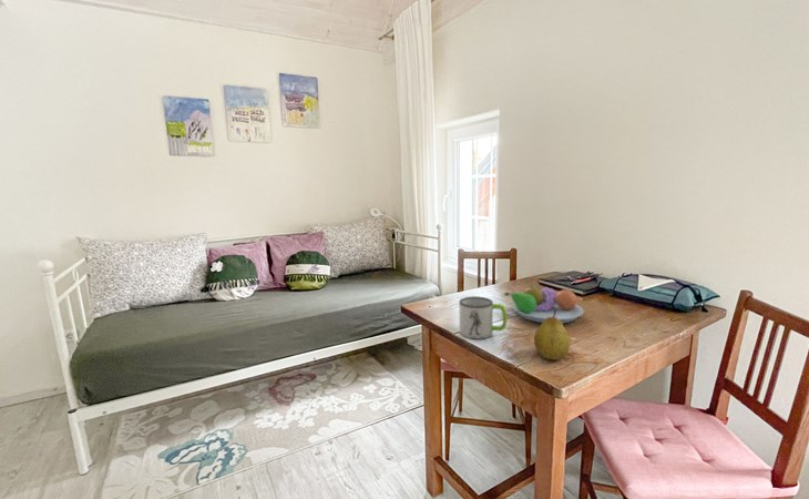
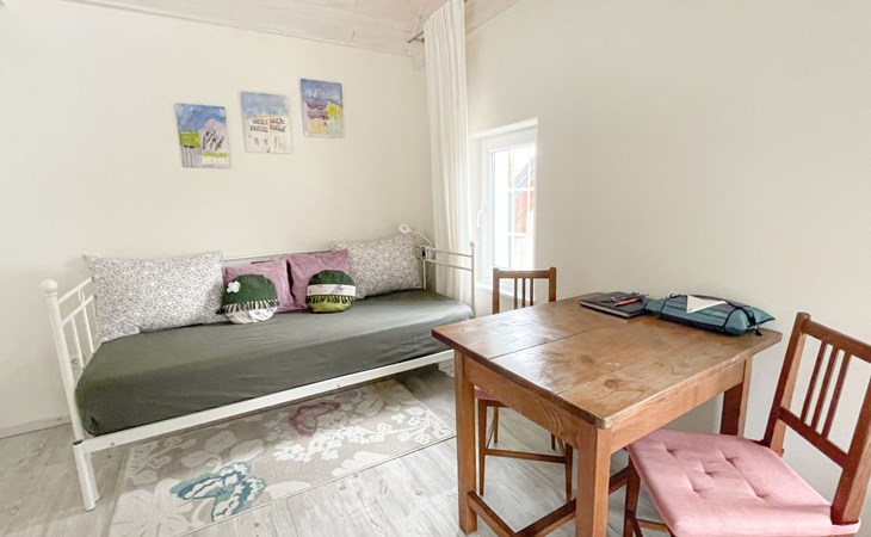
- mug (482, 317)
- fruit bowl (543, 301)
- fruit (552, 334)
